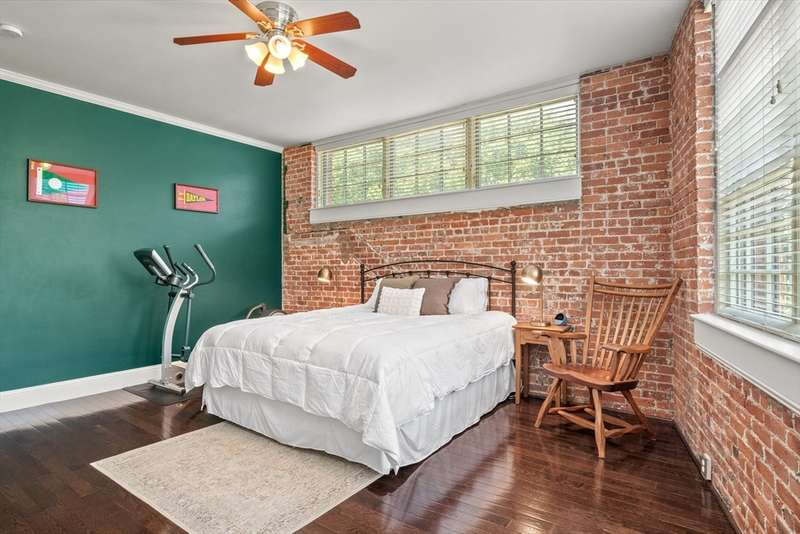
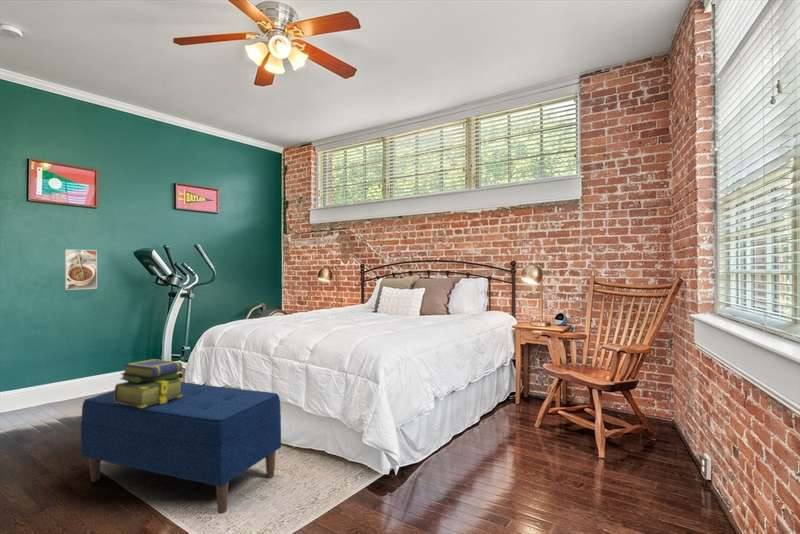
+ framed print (81, 269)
+ bench (183, 437)
+ stack of books (150, 381)
